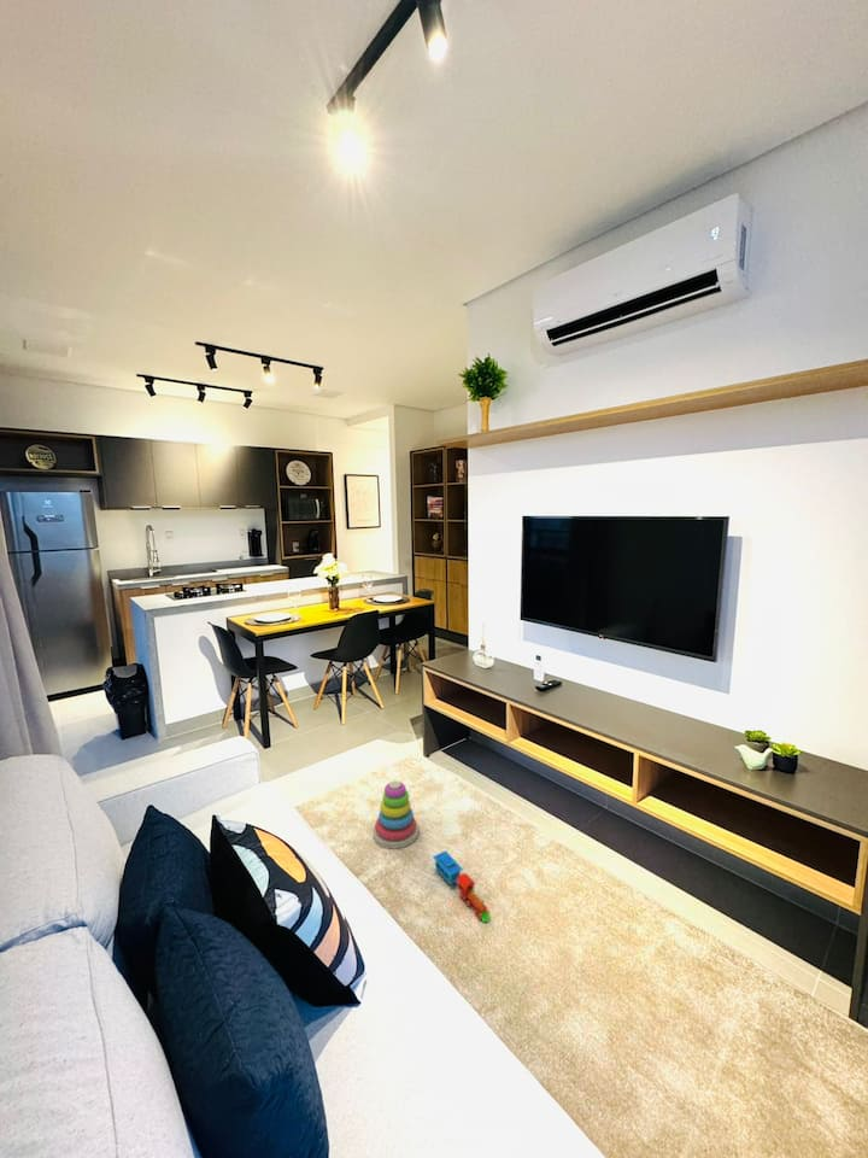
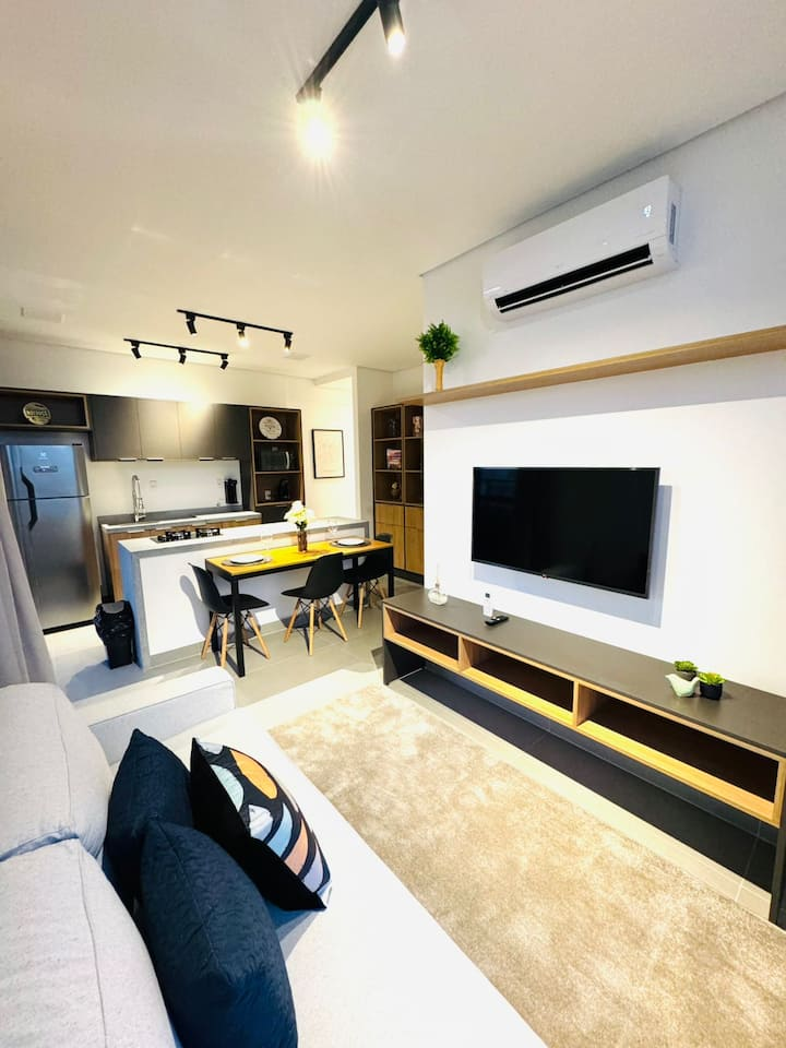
- stacking toy (394, 808)
- toy train (461, 882)
